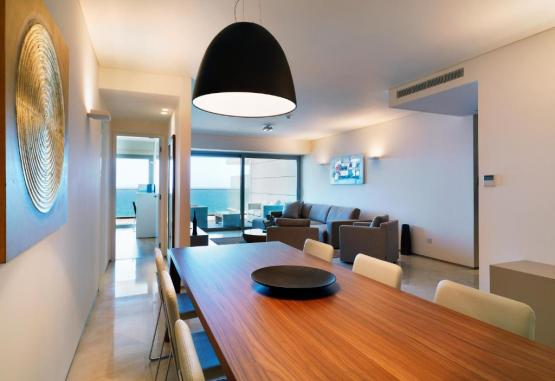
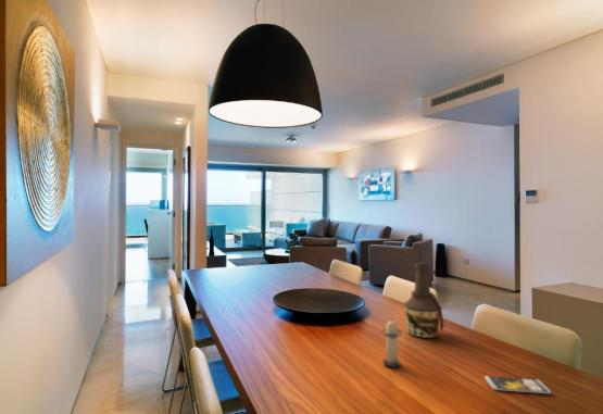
+ candle (391, 340)
+ smartphone (516, 385)
+ bottle (424, 298)
